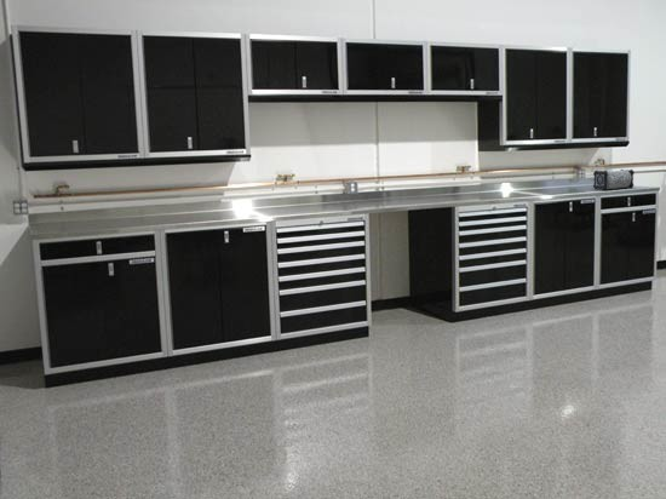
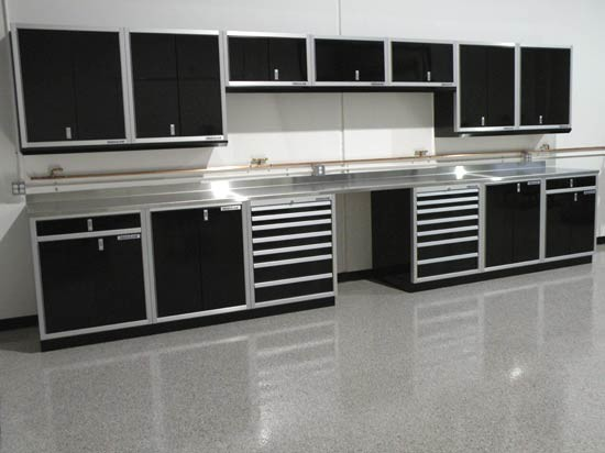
- speaker (613, 179)
